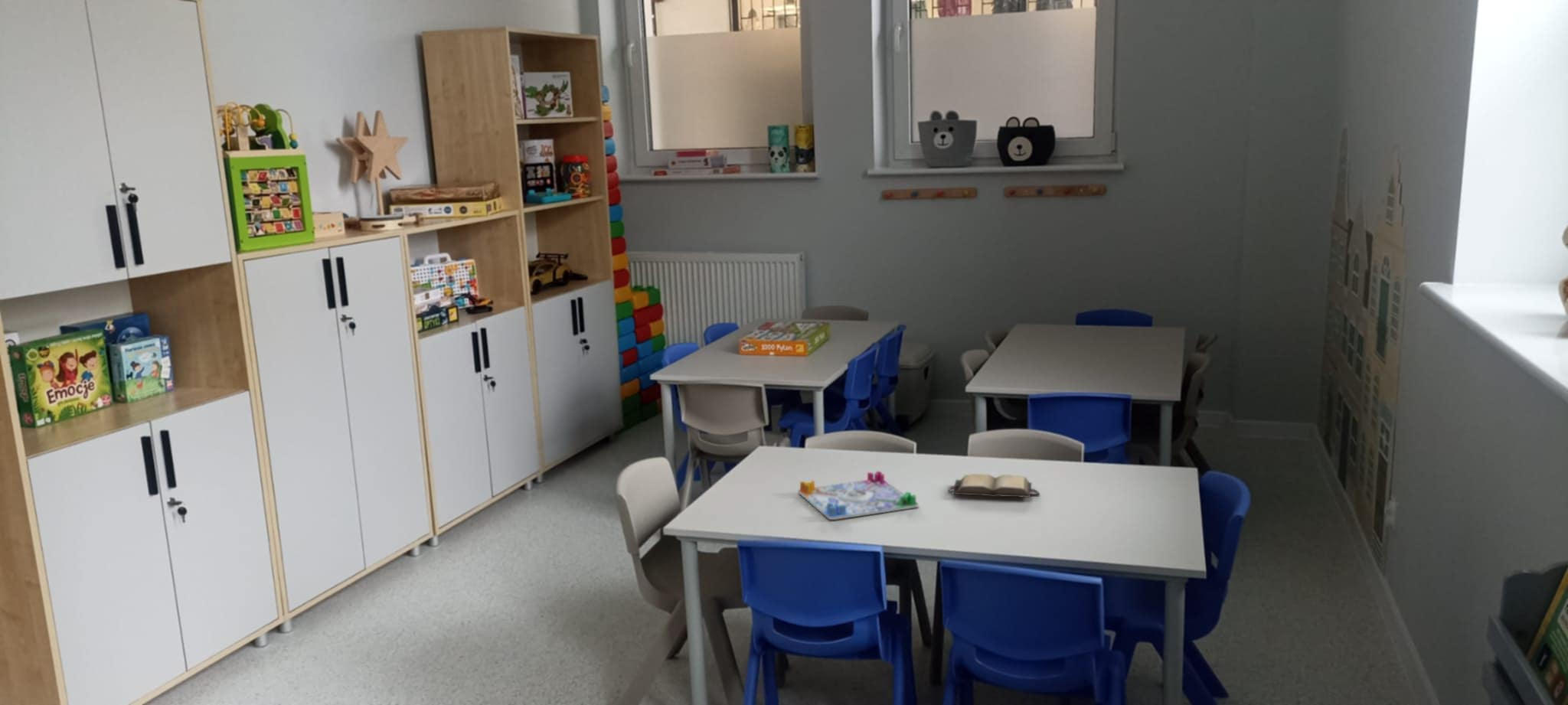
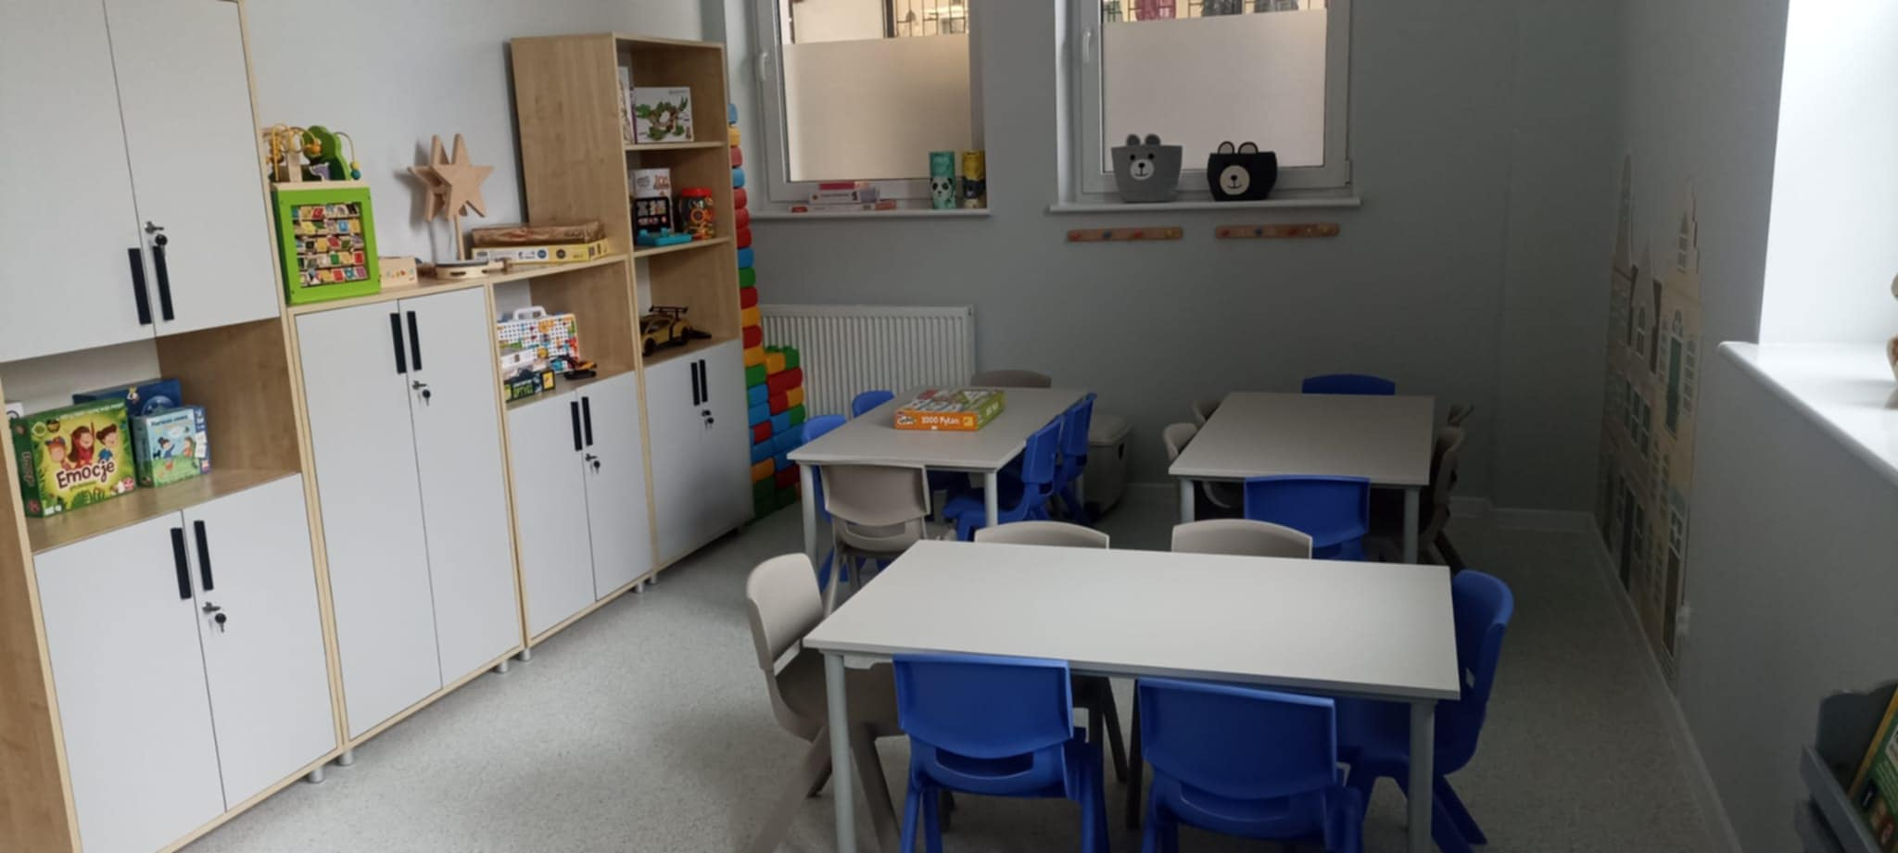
- hardback book (993, 485)
- board game (857, 494)
